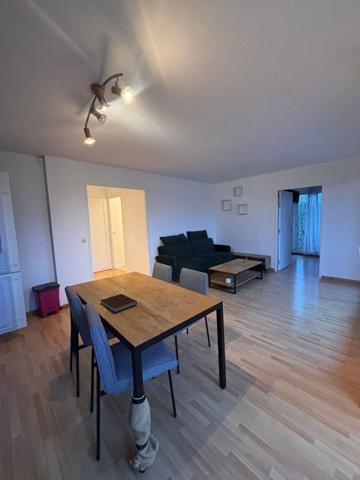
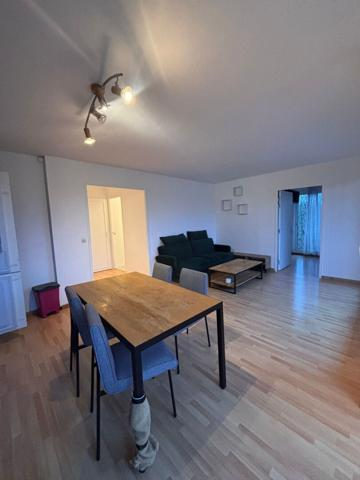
- notebook (118, 302)
